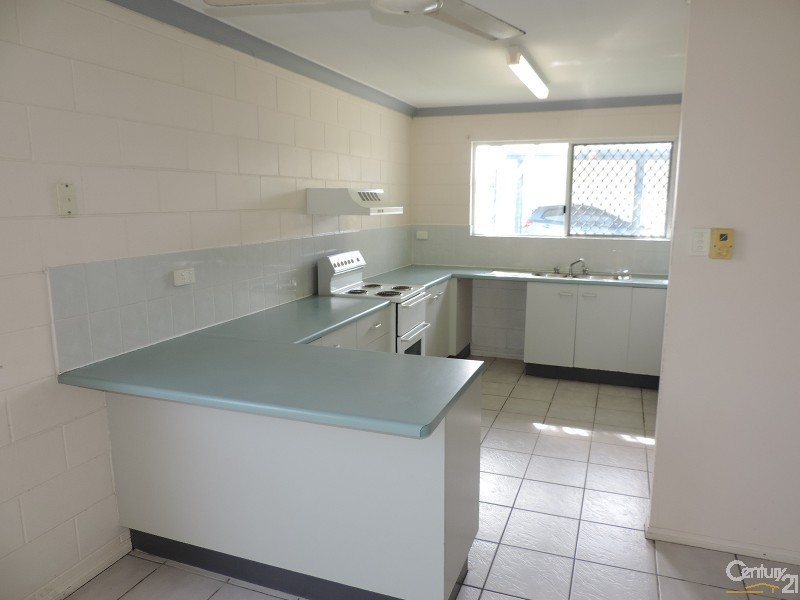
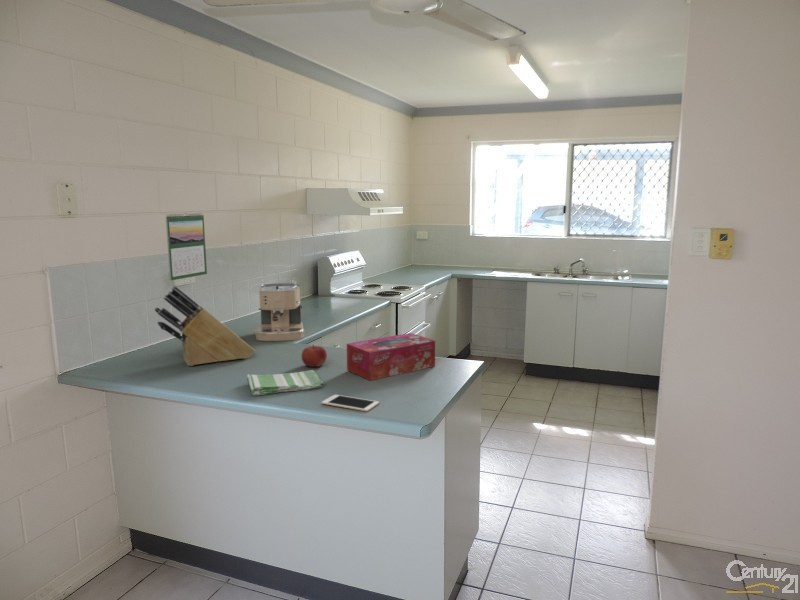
+ cell phone (350, 402)
+ coffee maker (279, 310)
+ tissue box (391, 355)
+ dish towel (284, 380)
+ calendar (187, 245)
+ fruit (314, 355)
+ knife block (205, 322)
